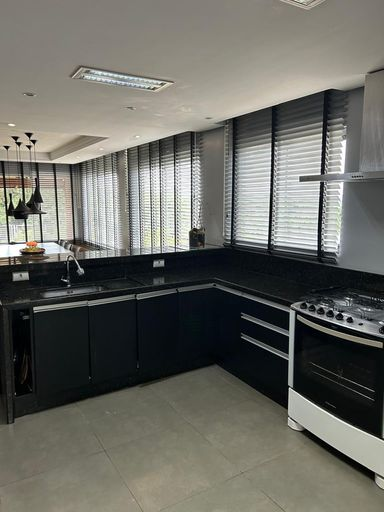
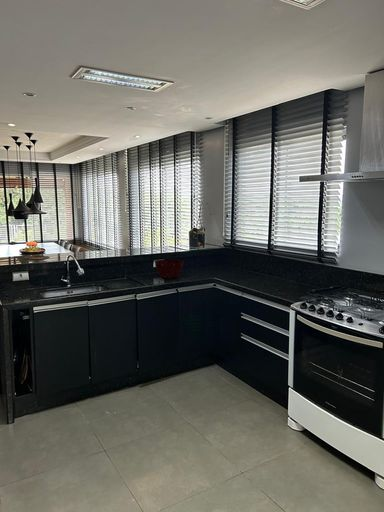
+ mixing bowl (169, 269)
